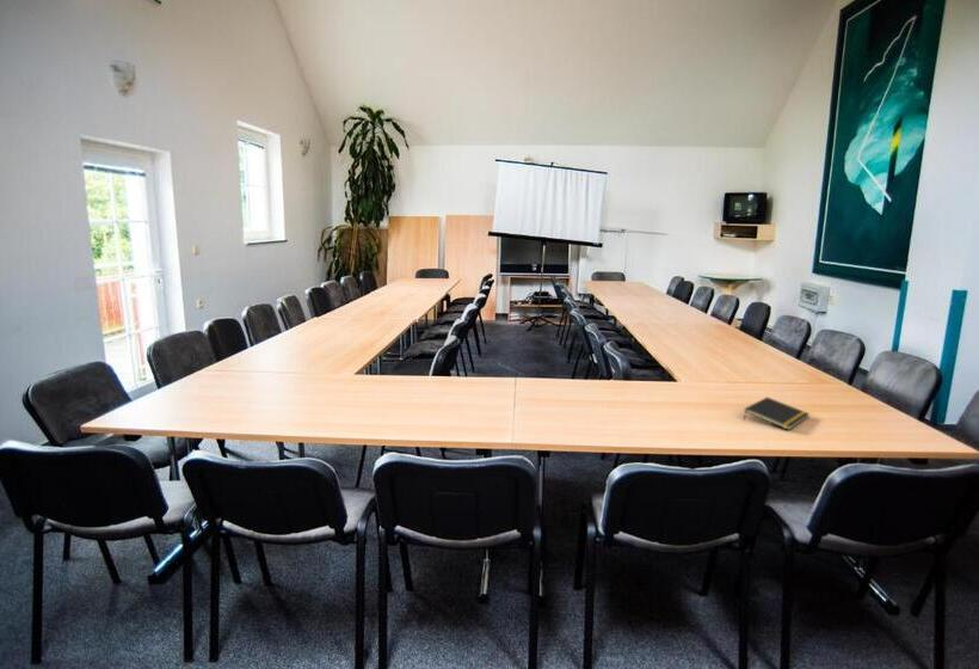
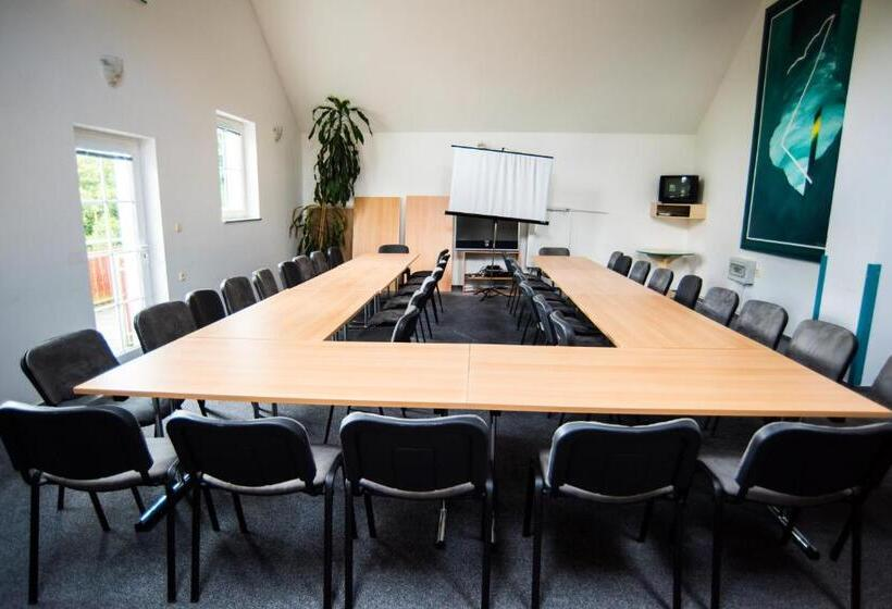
- notepad (777, 412)
